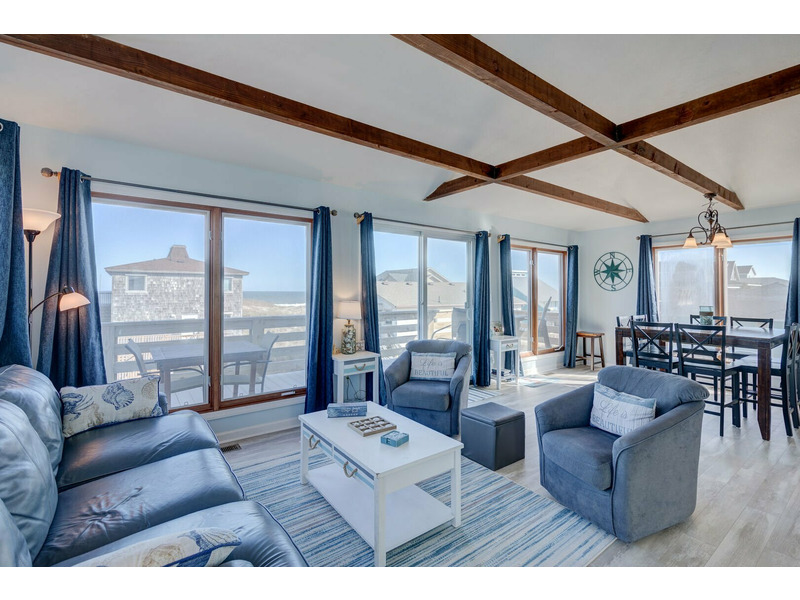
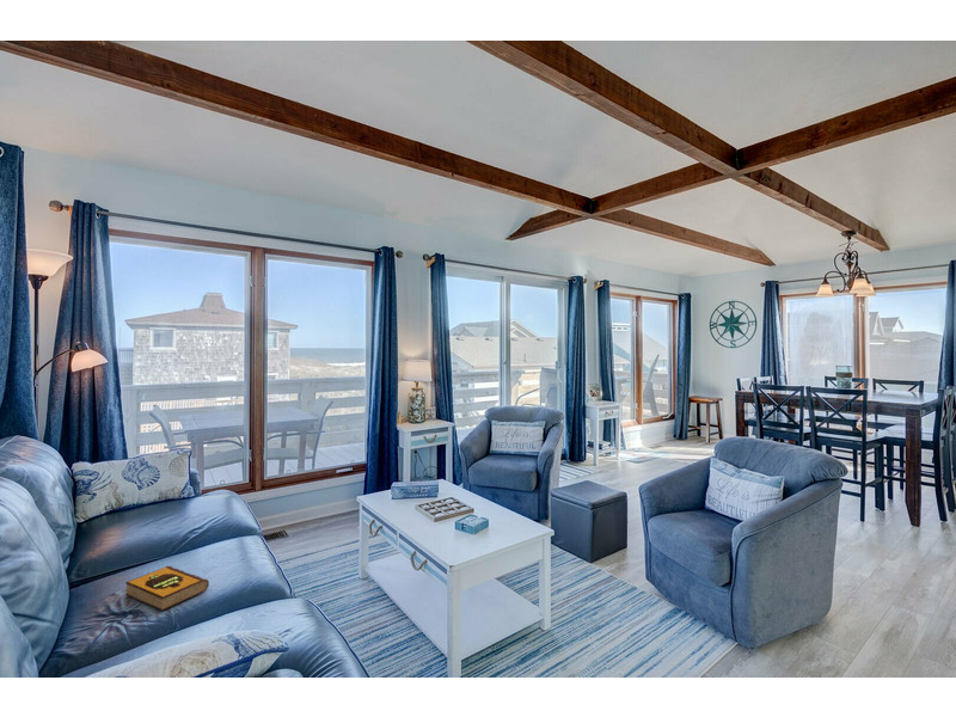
+ hardback book (167, 586)
